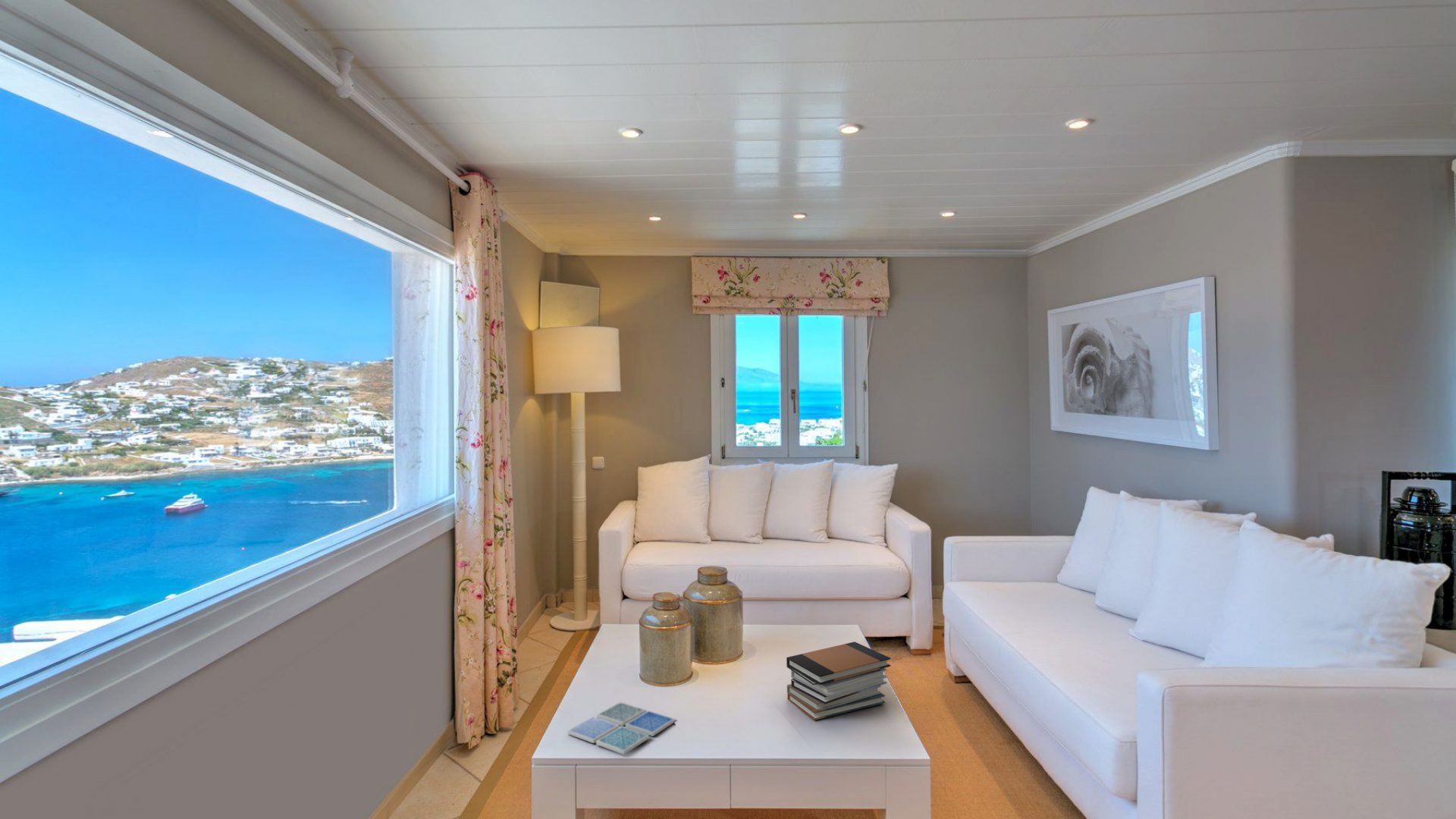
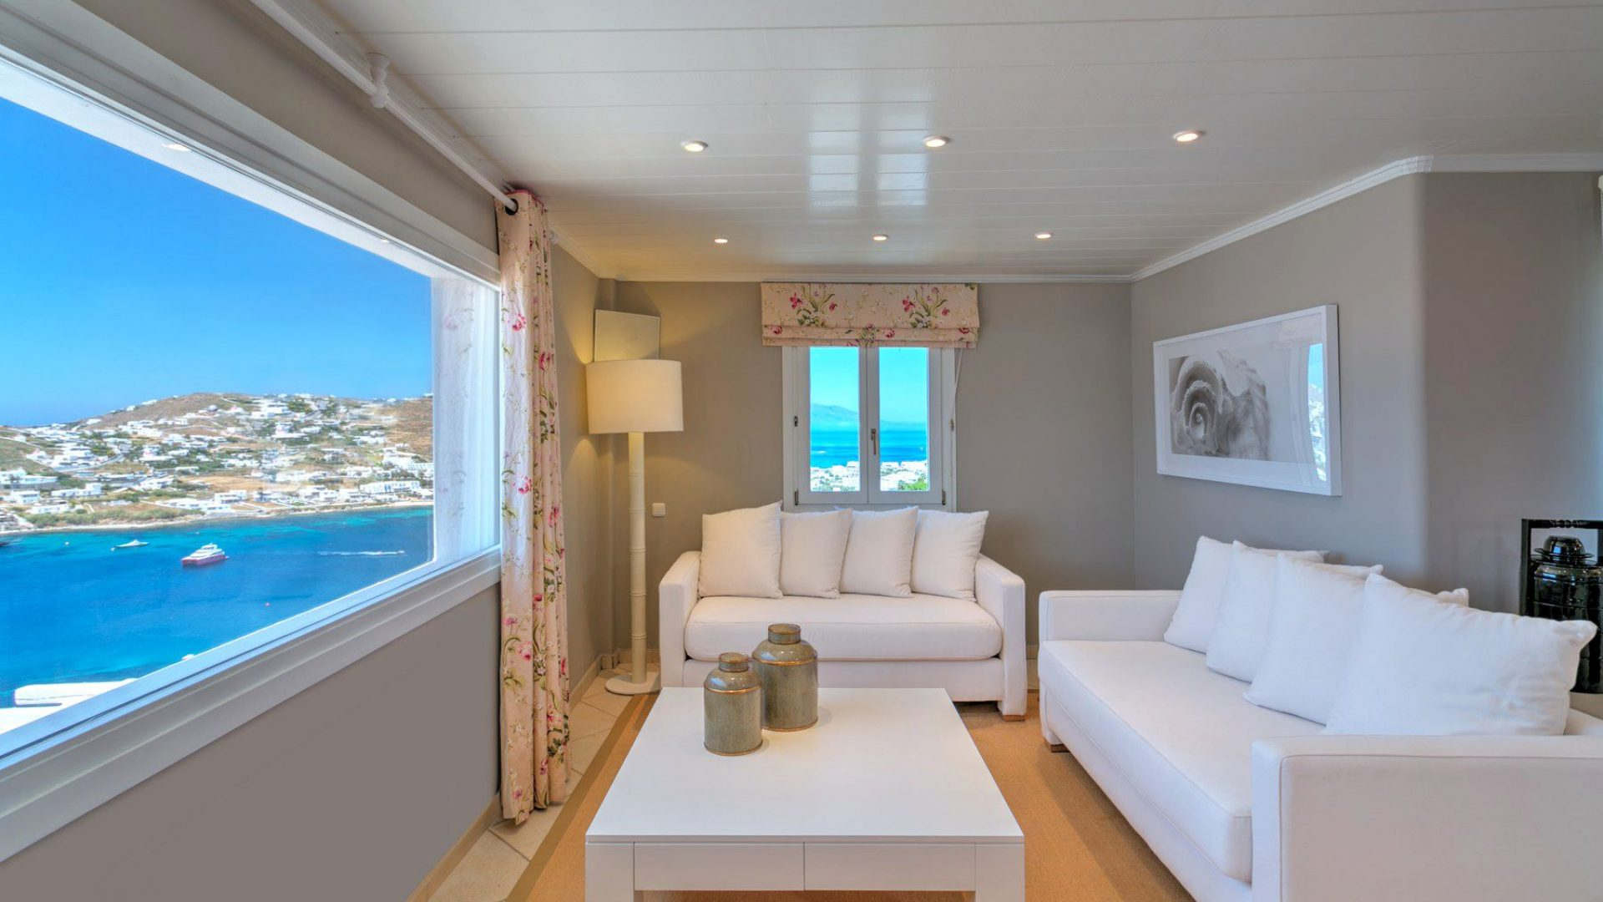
- drink coaster (622, 726)
- book stack (838, 679)
